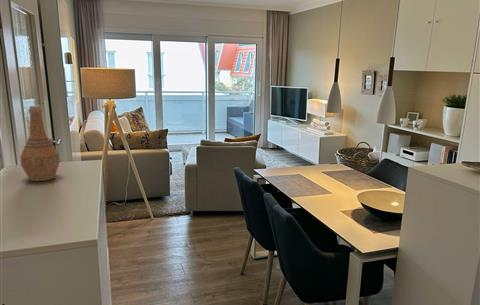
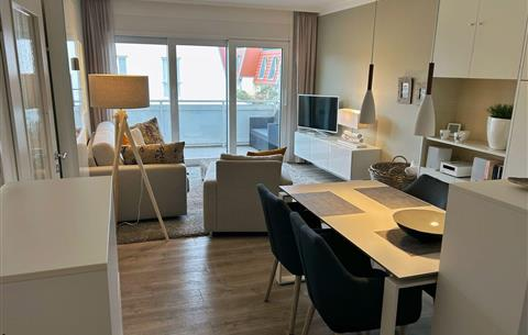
- vase (38, 142)
